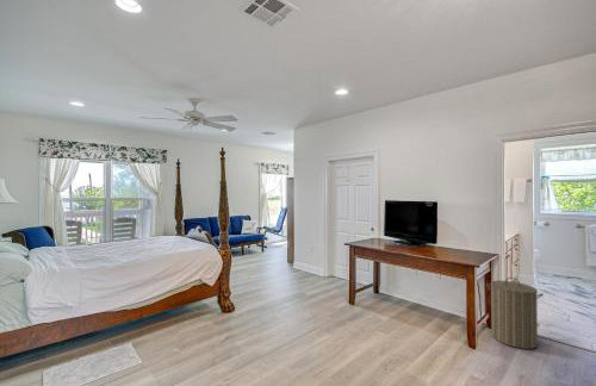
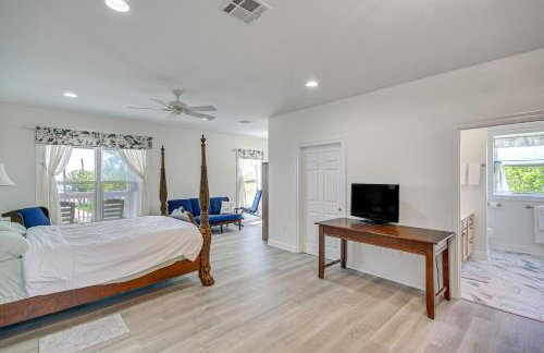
- laundry hamper (513, 307)
